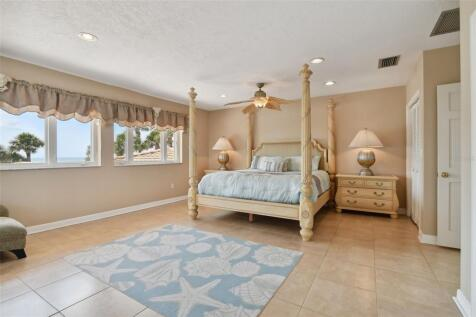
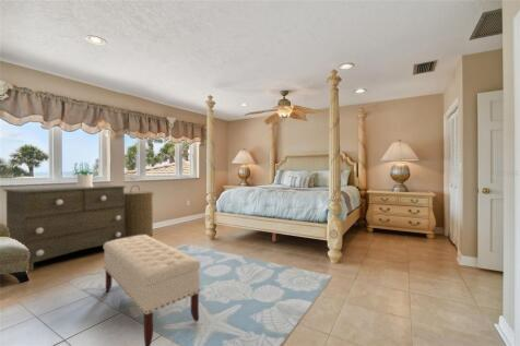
+ bench (146, 276)
+ laundry hamper (135, 210)
+ dresser (70, 220)
+ potted plant (83, 174)
